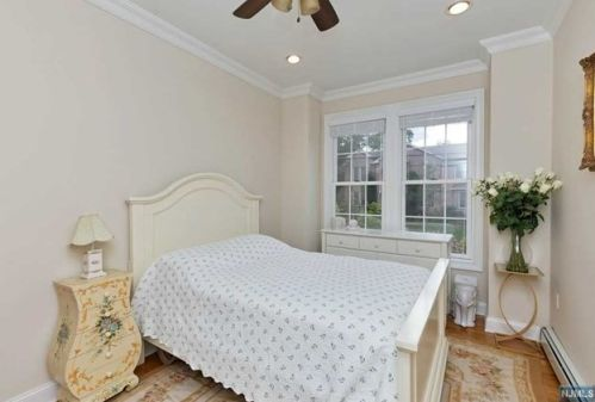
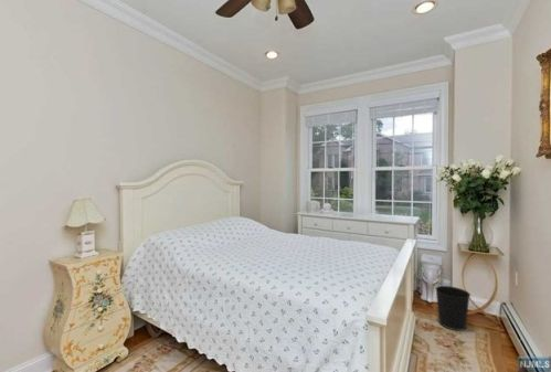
+ wastebasket (452, 308)
